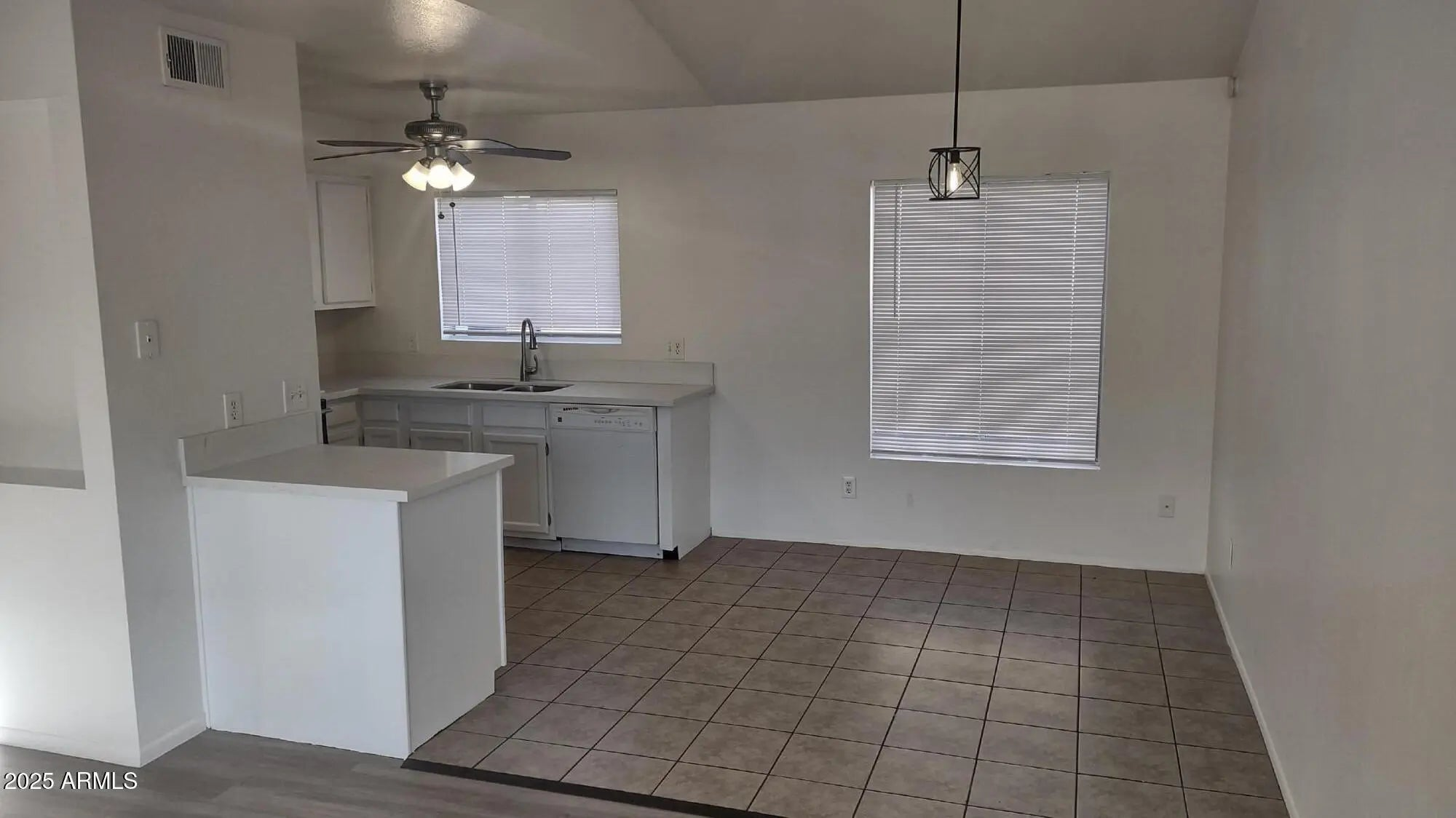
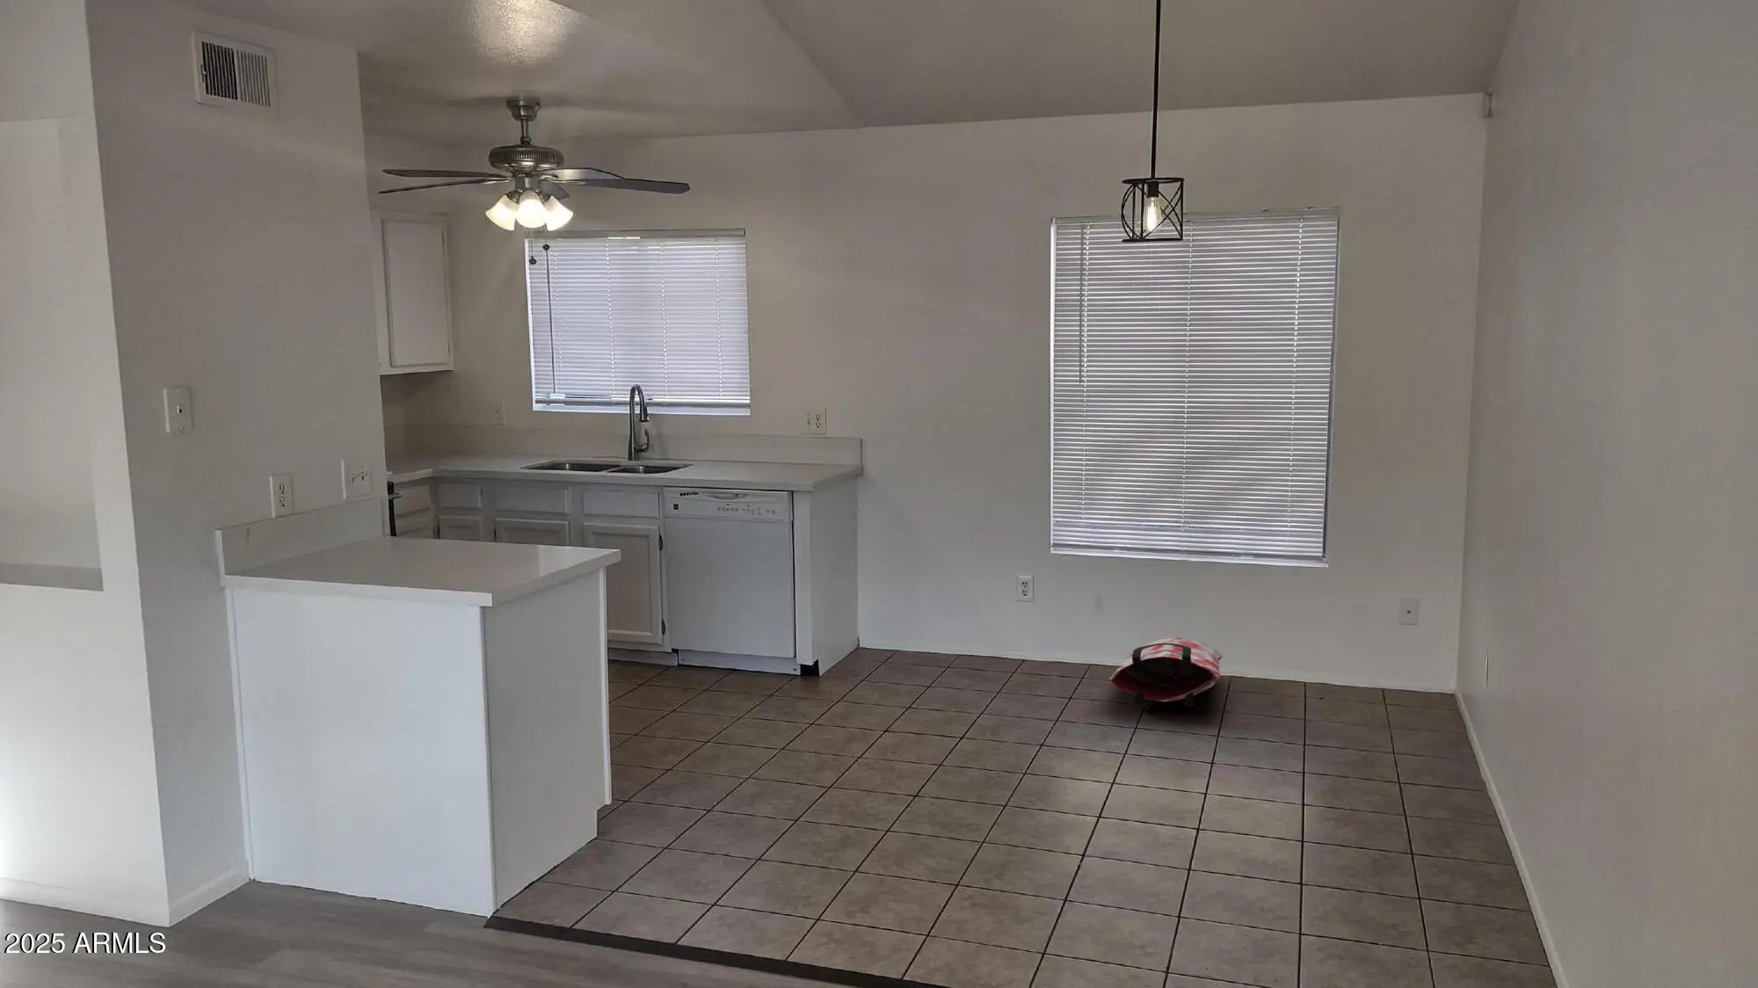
+ bag (1169, 663)
